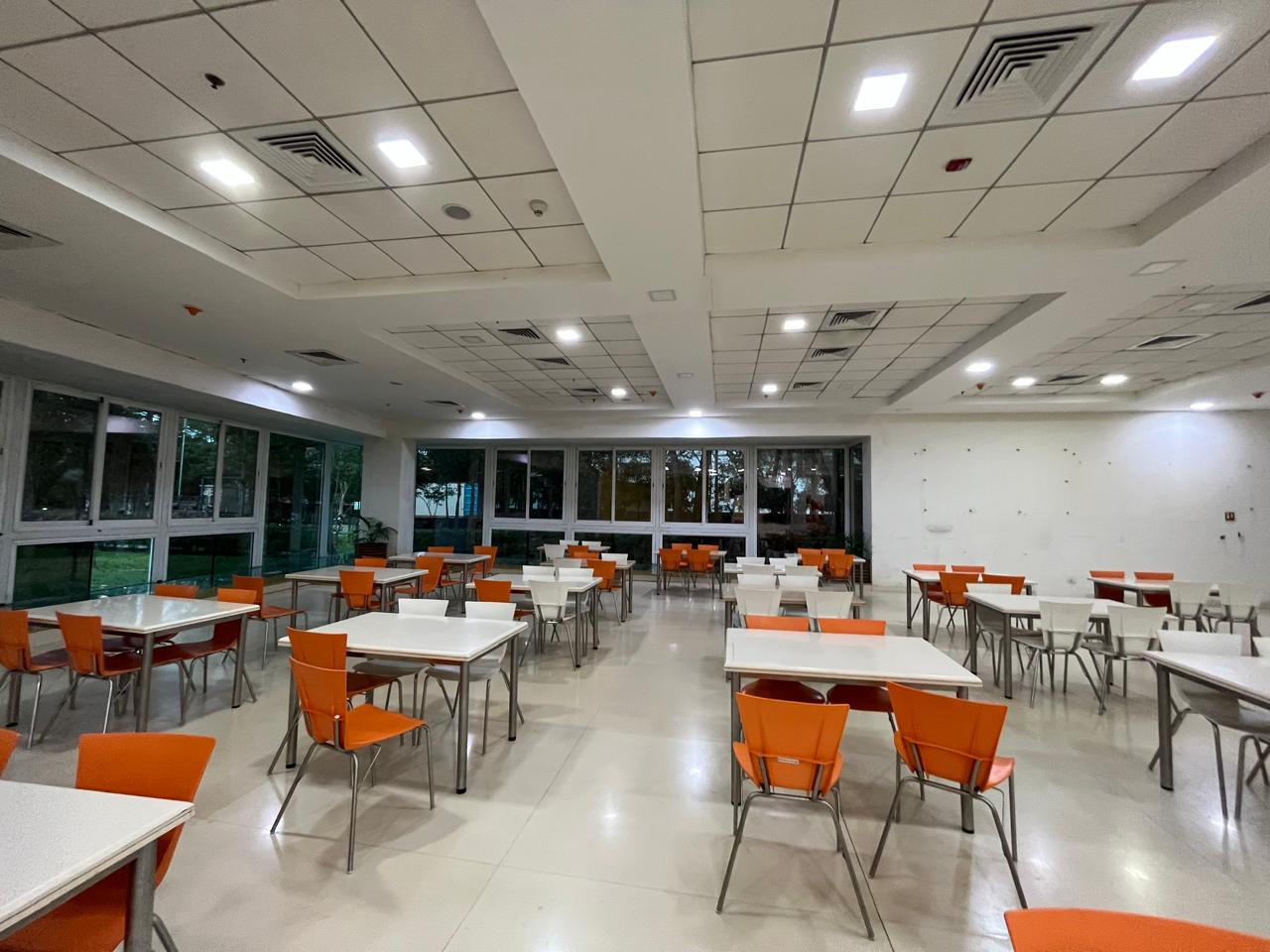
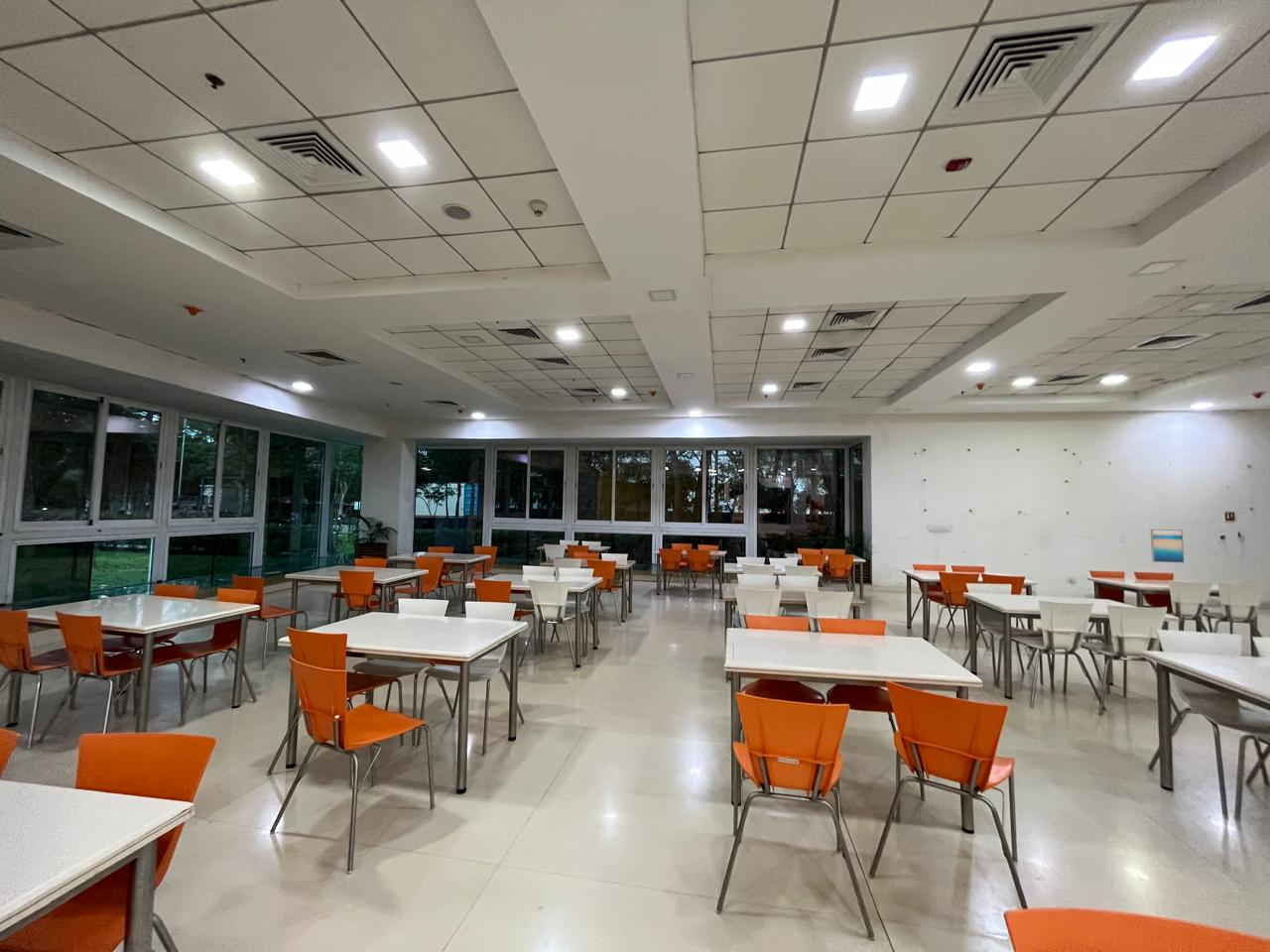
+ wall art (1167, 545)
